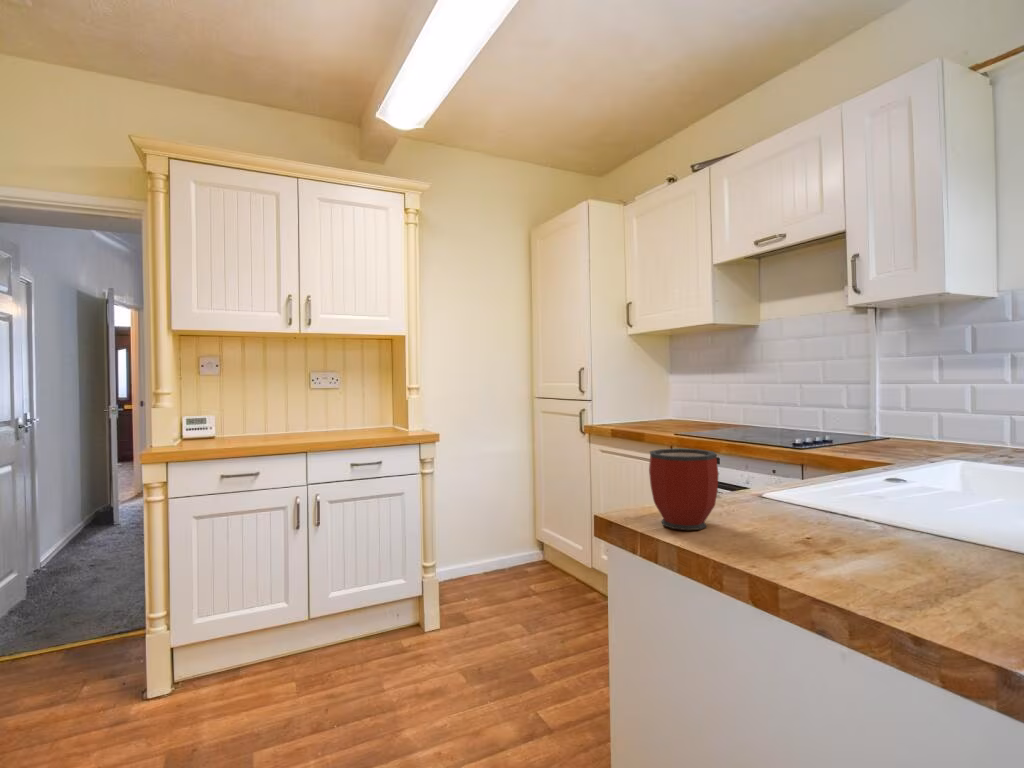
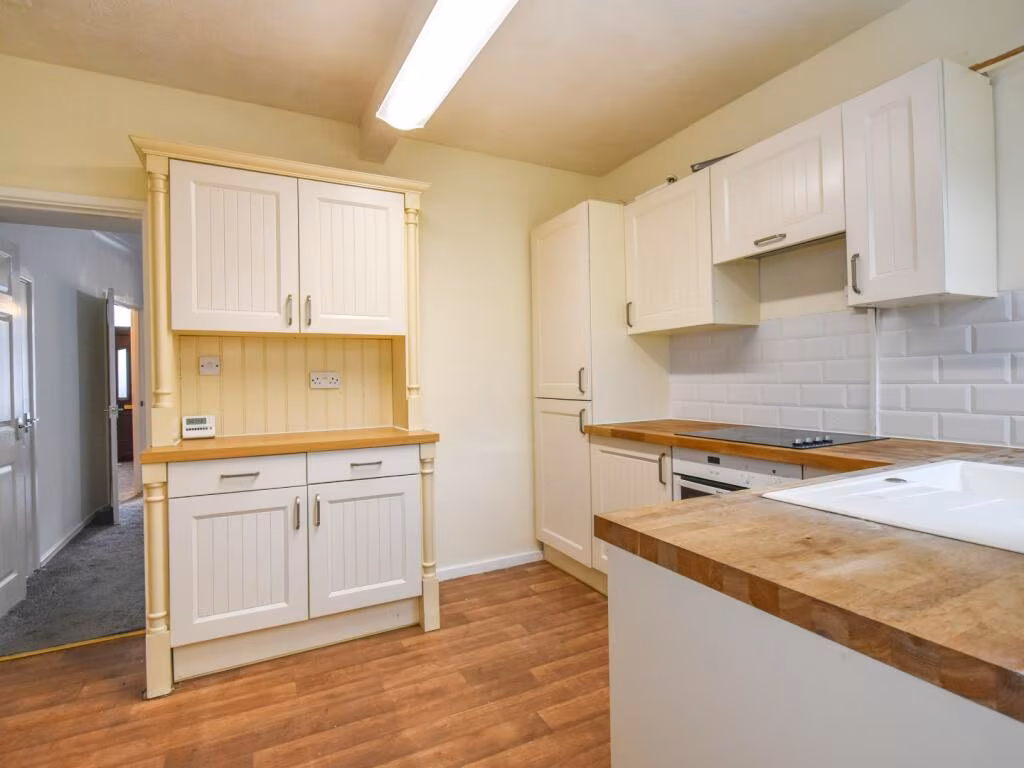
- mug (681, 486)
